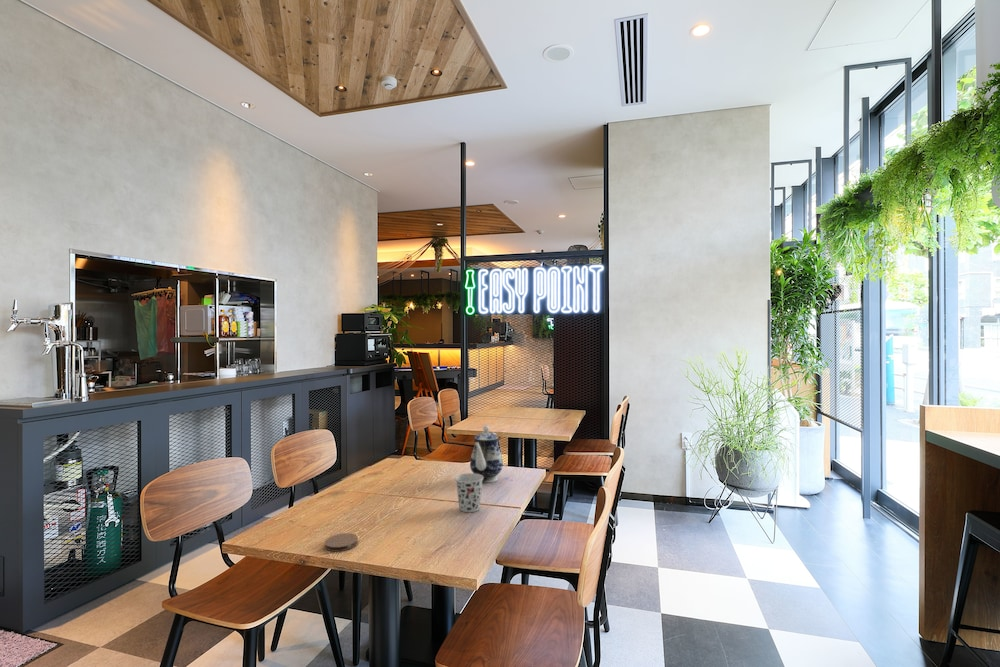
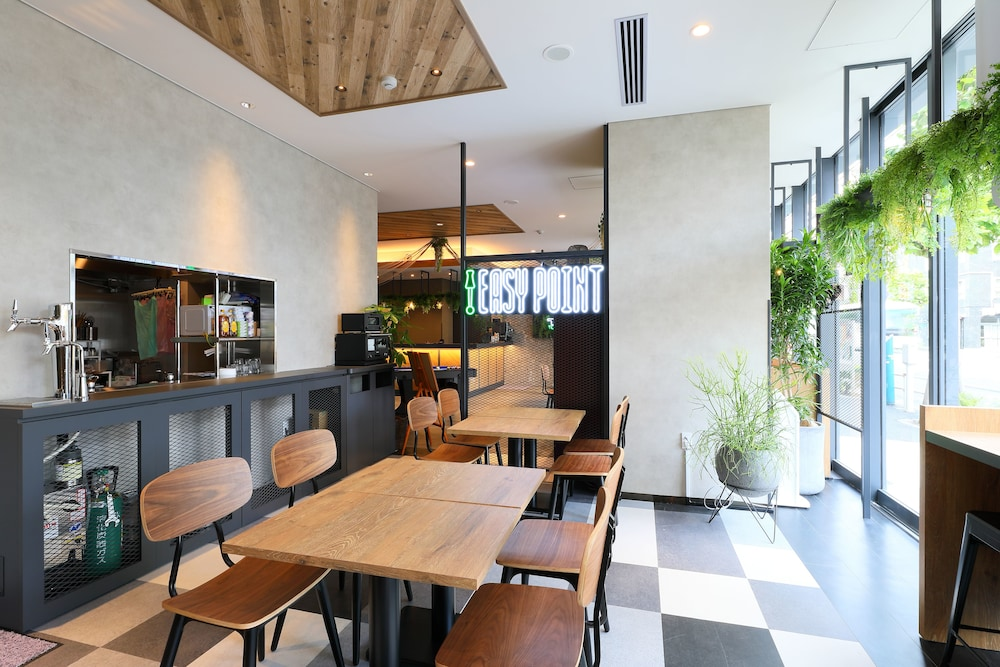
- teapot (486, 452)
- coaster (341, 542)
- cup (469, 493)
